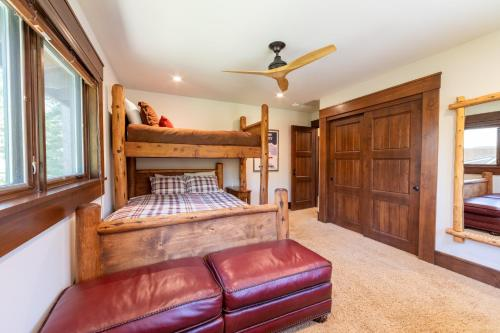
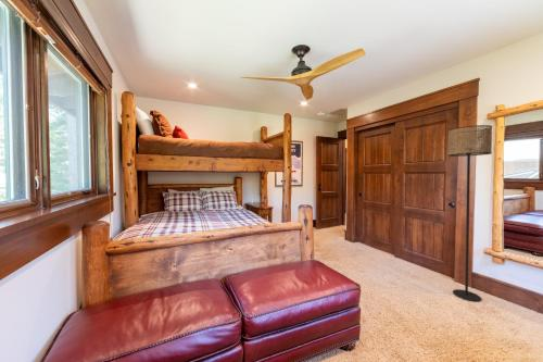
+ floor lamp (467, 212)
